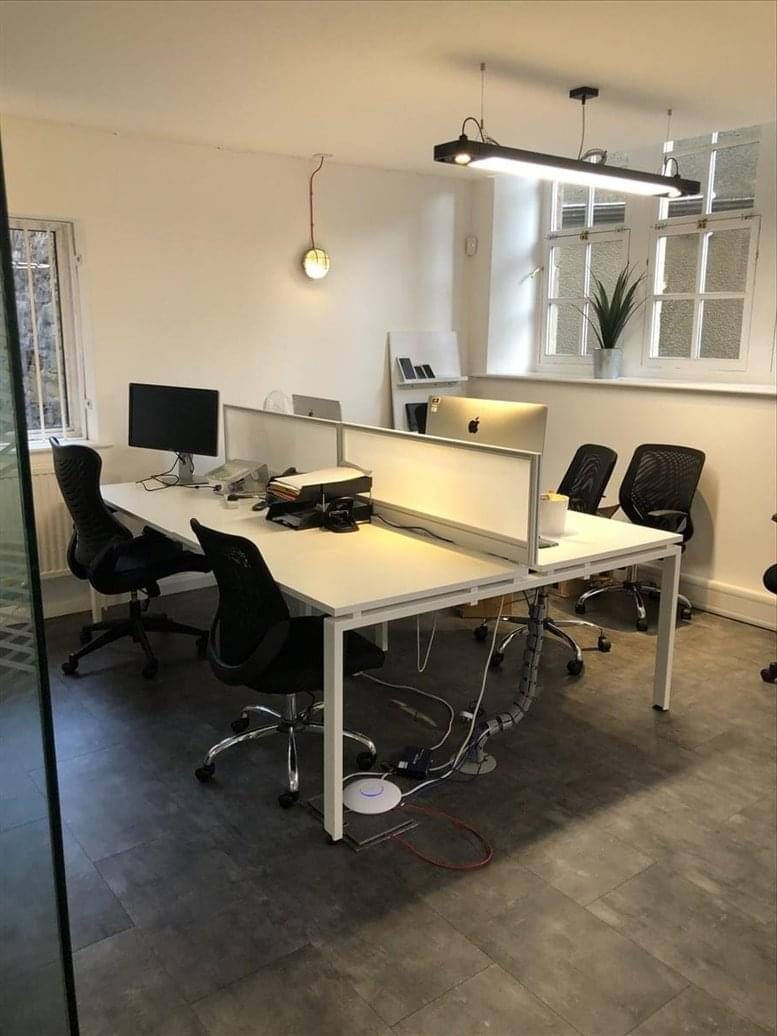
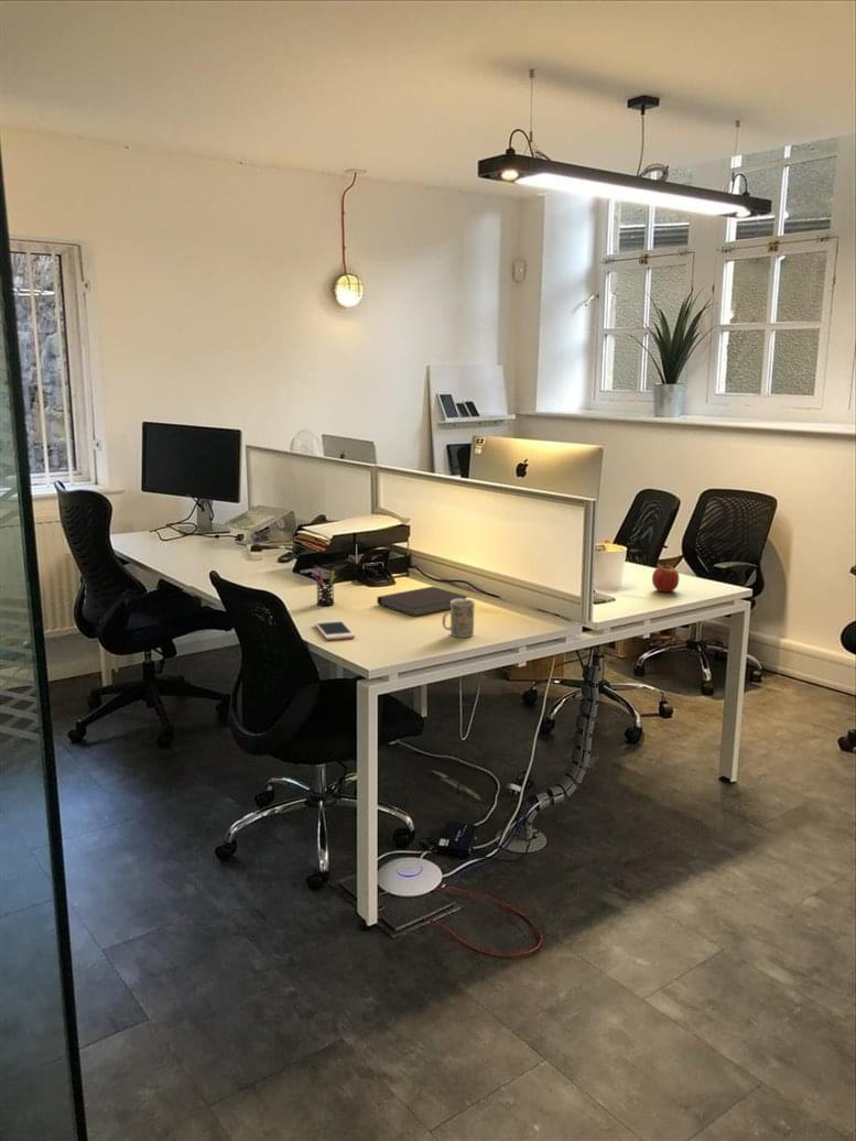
+ mug (458, 618)
+ apple (665, 577)
+ notebook (423, 600)
+ cell phone (334, 629)
+ pen holder (326, 586)
